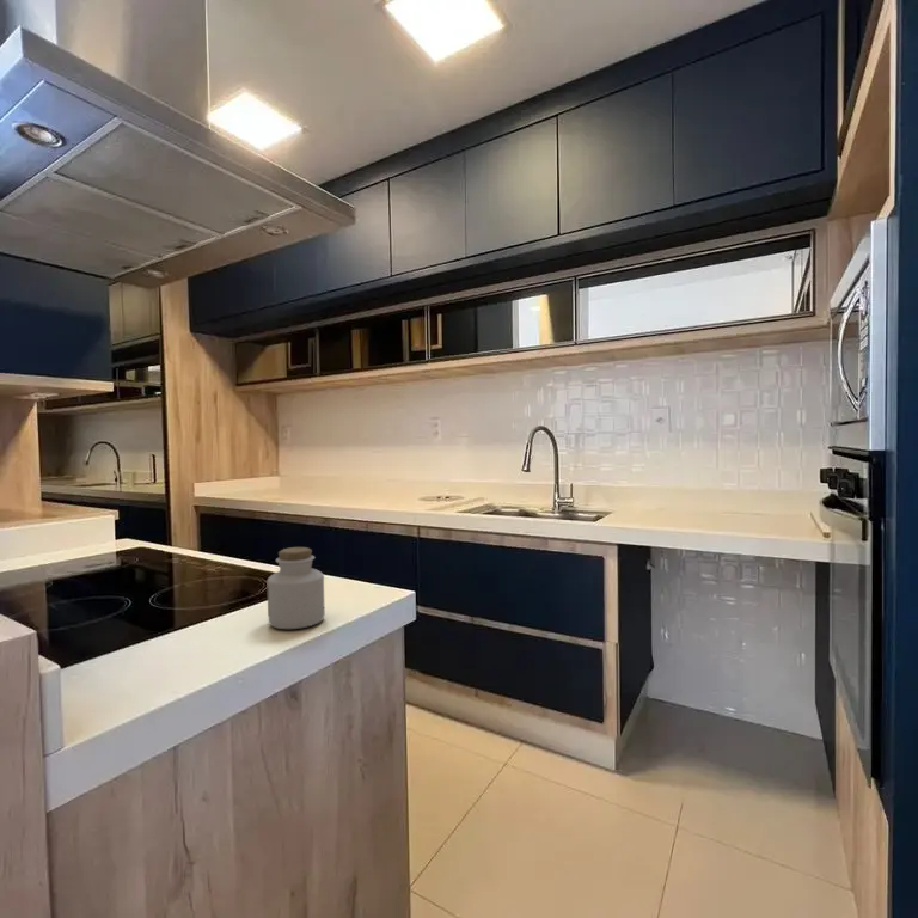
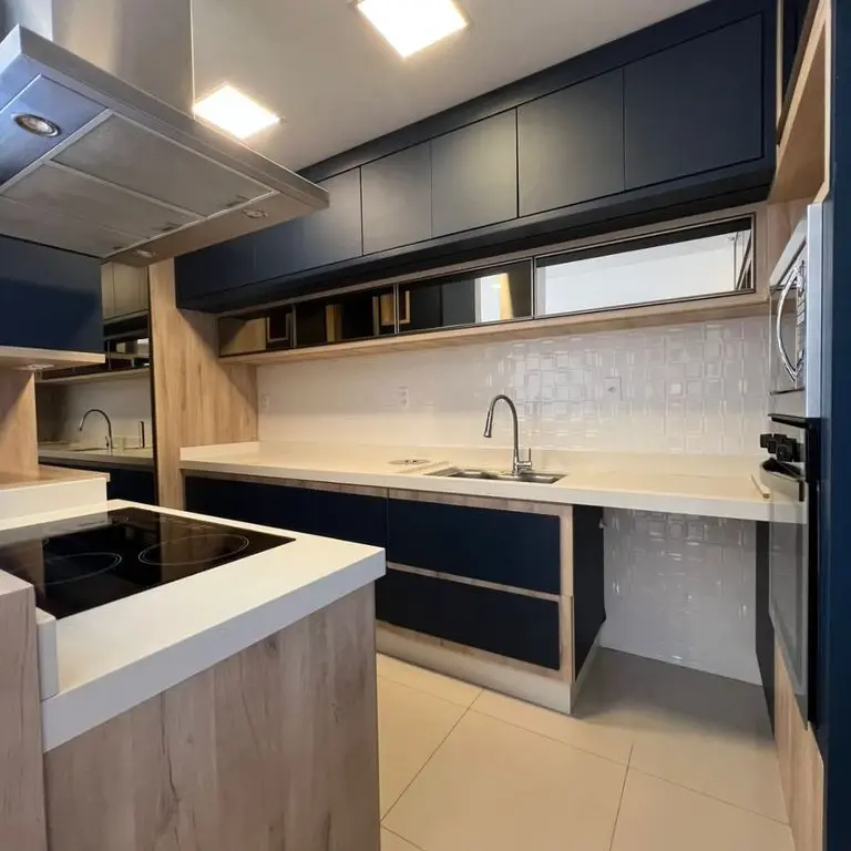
- jar (295, 585)
